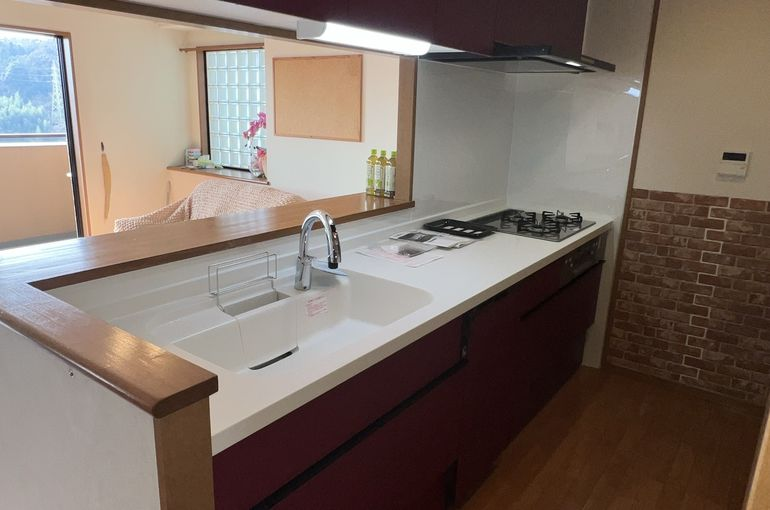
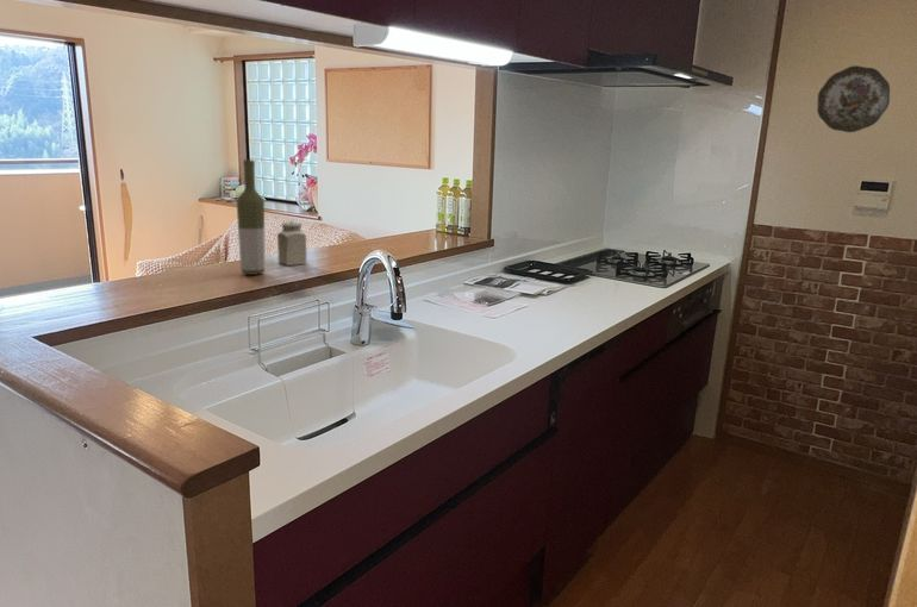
+ salt shaker (292, 242)
+ decorative plate (853, 99)
+ bottle (250, 217)
